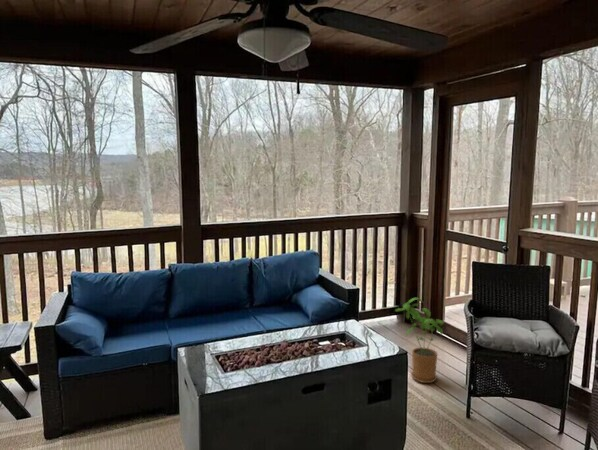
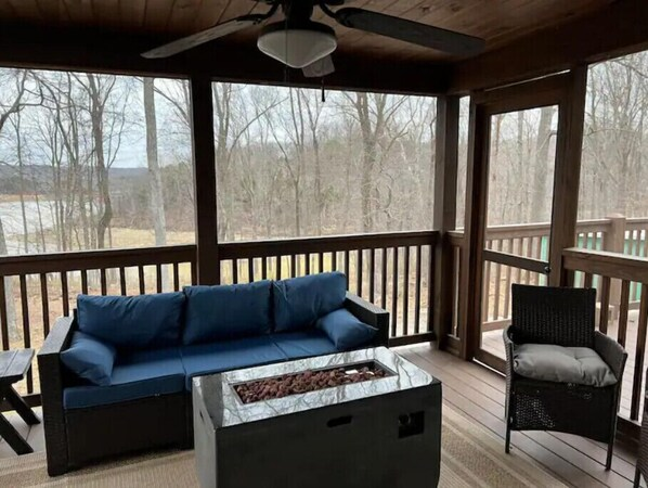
- house plant (424, 338)
